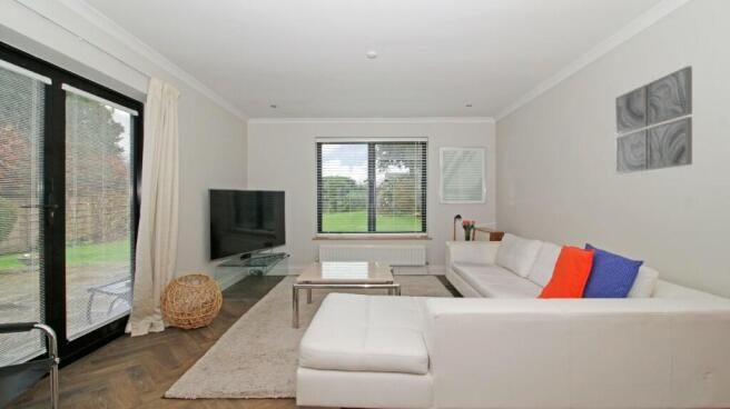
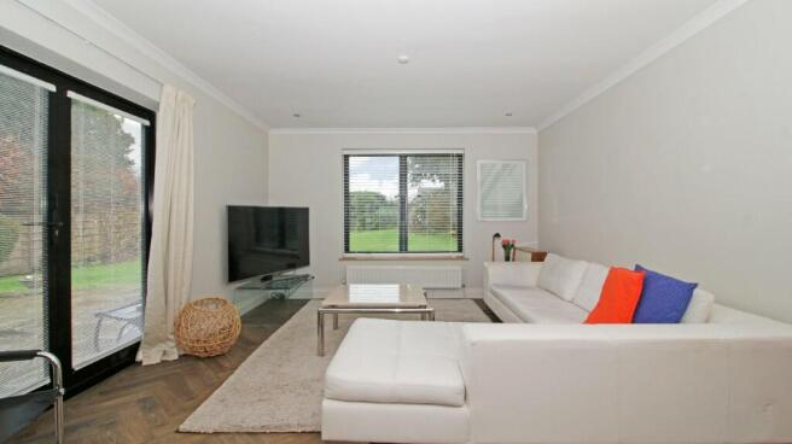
- wall art (649, 126)
